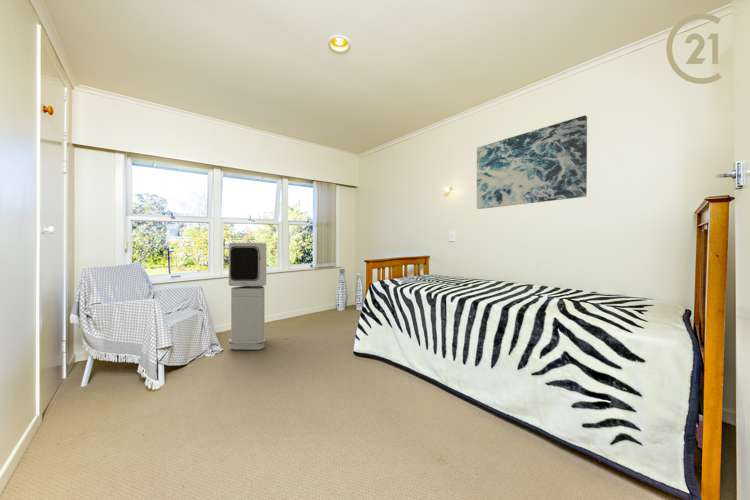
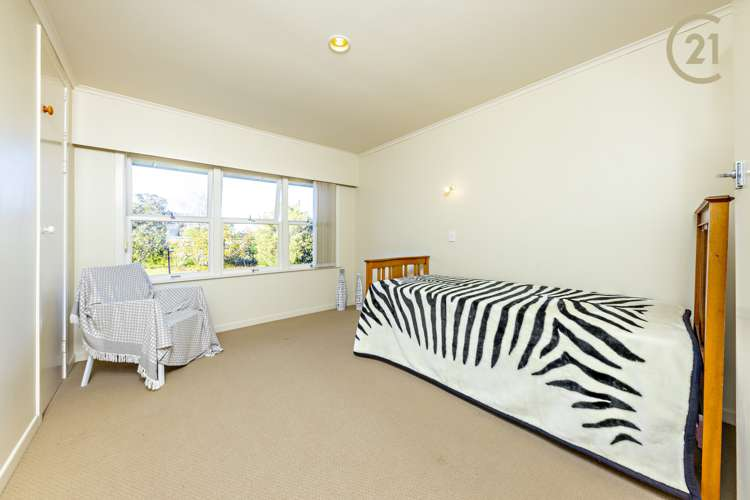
- air purifier (252, 293)
- wall art (524, 168)
